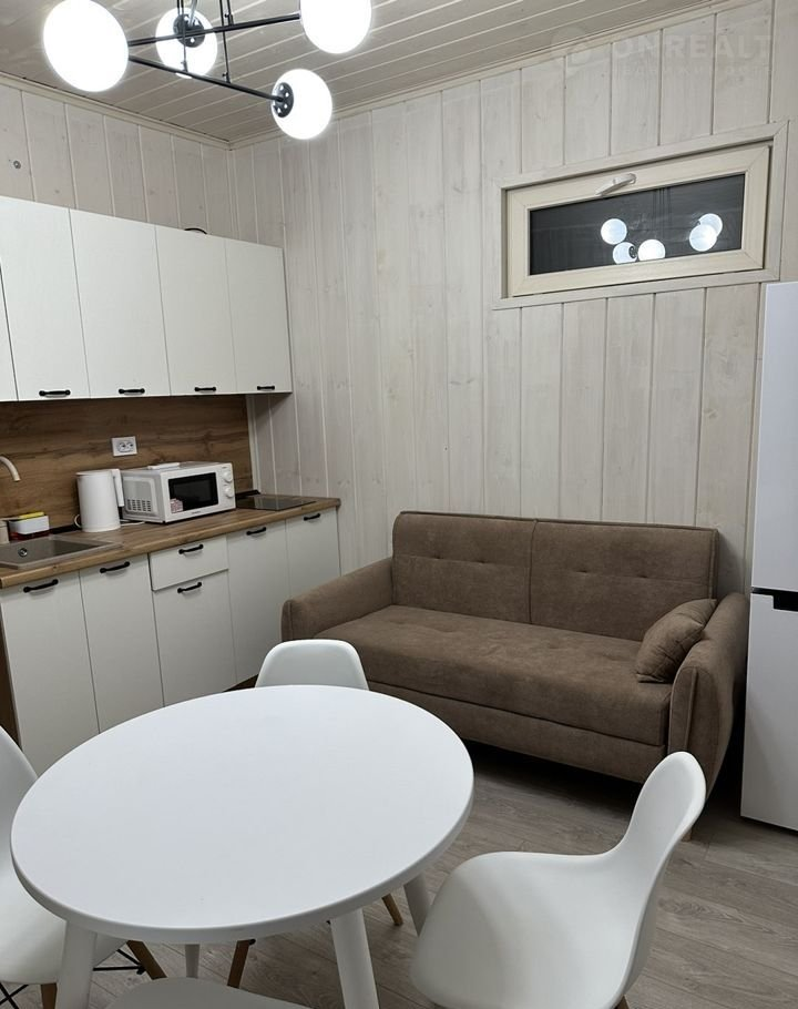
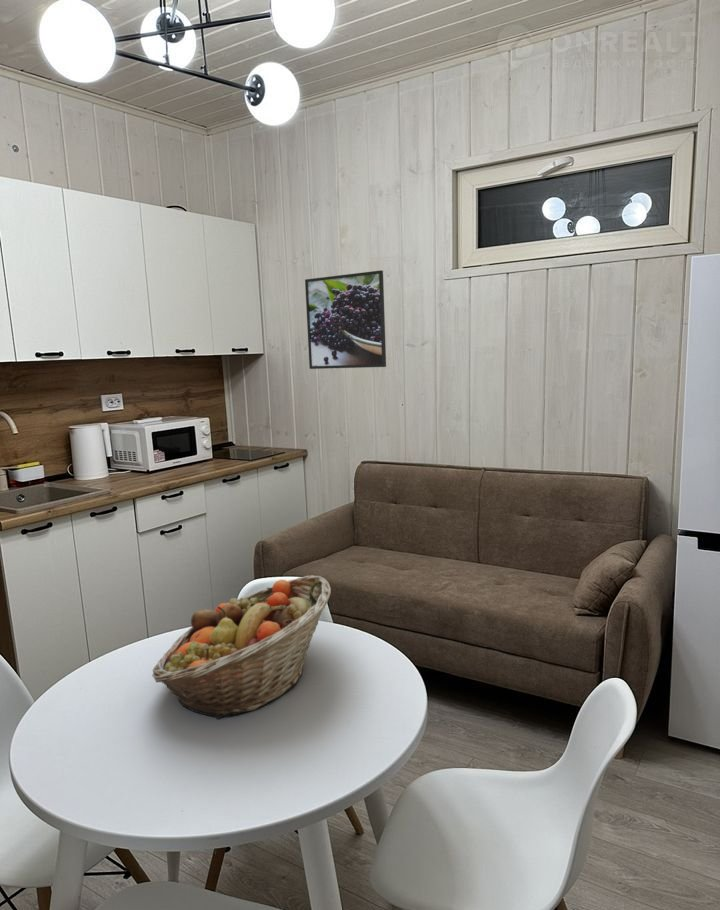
+ fruit basket (248, 637)
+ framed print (344, 322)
